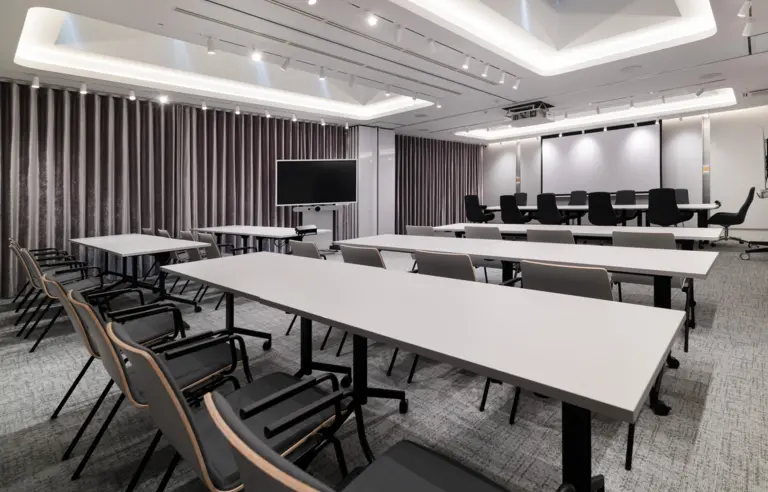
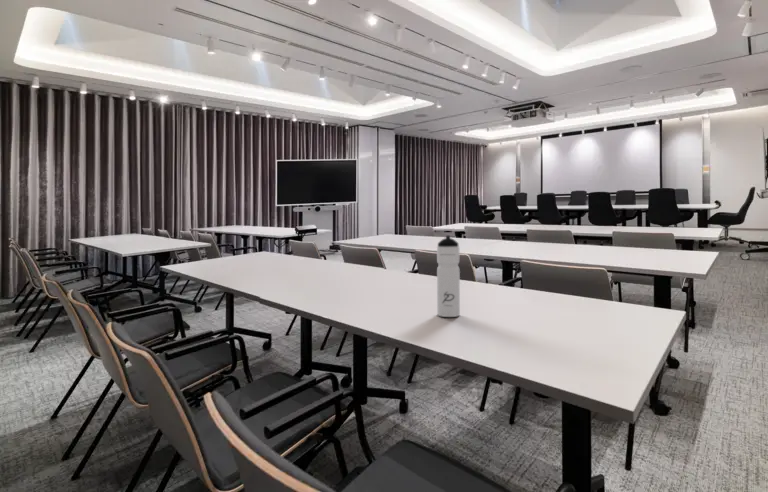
+ water bottle (448, 275)
